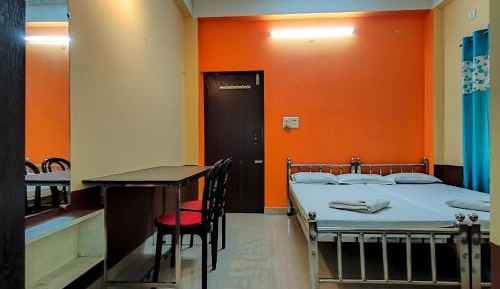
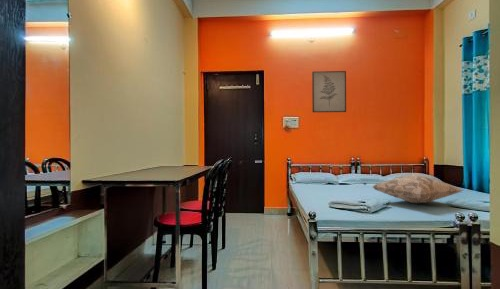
+ wall art (329, 91)
+ decorative pillow (415, 188)
